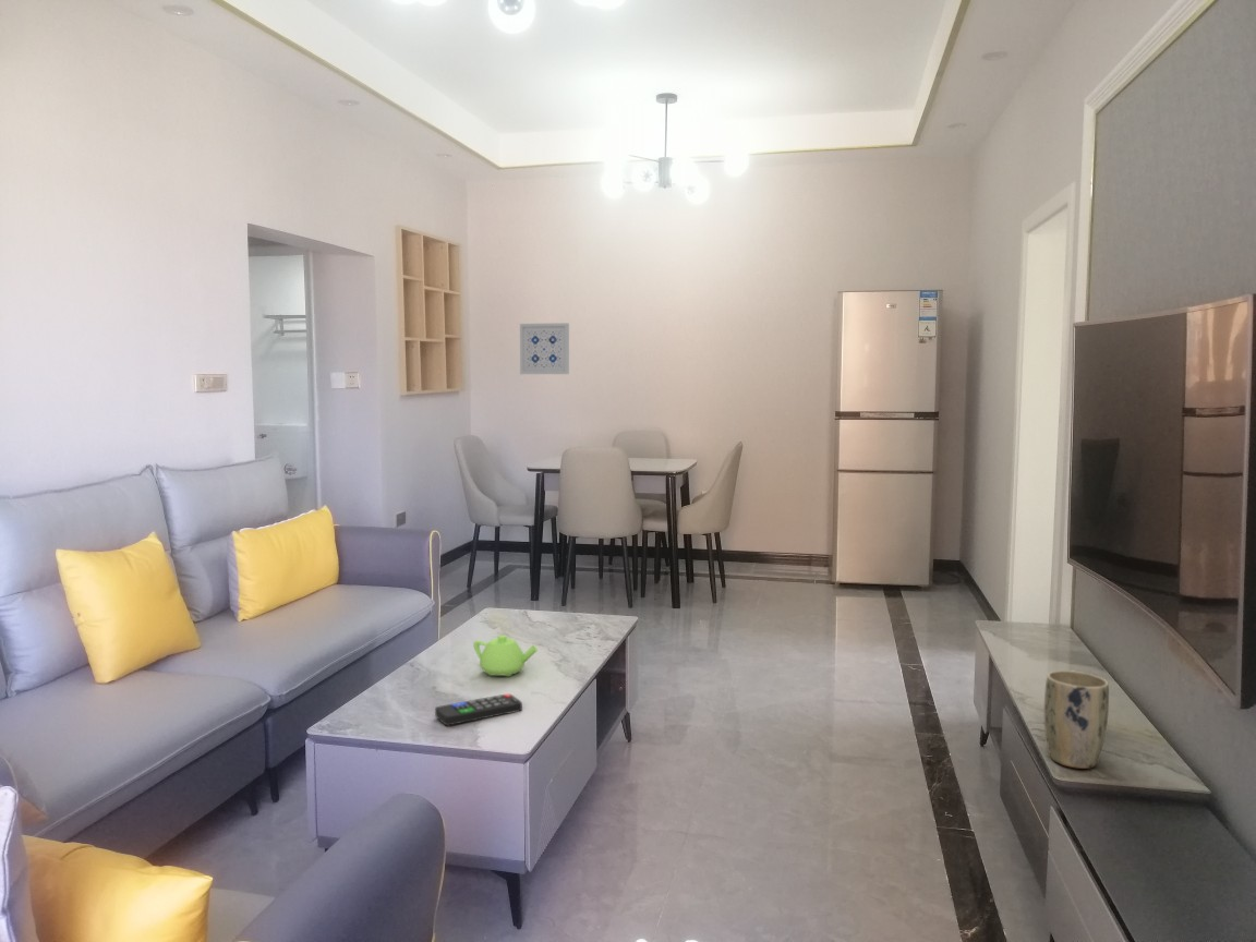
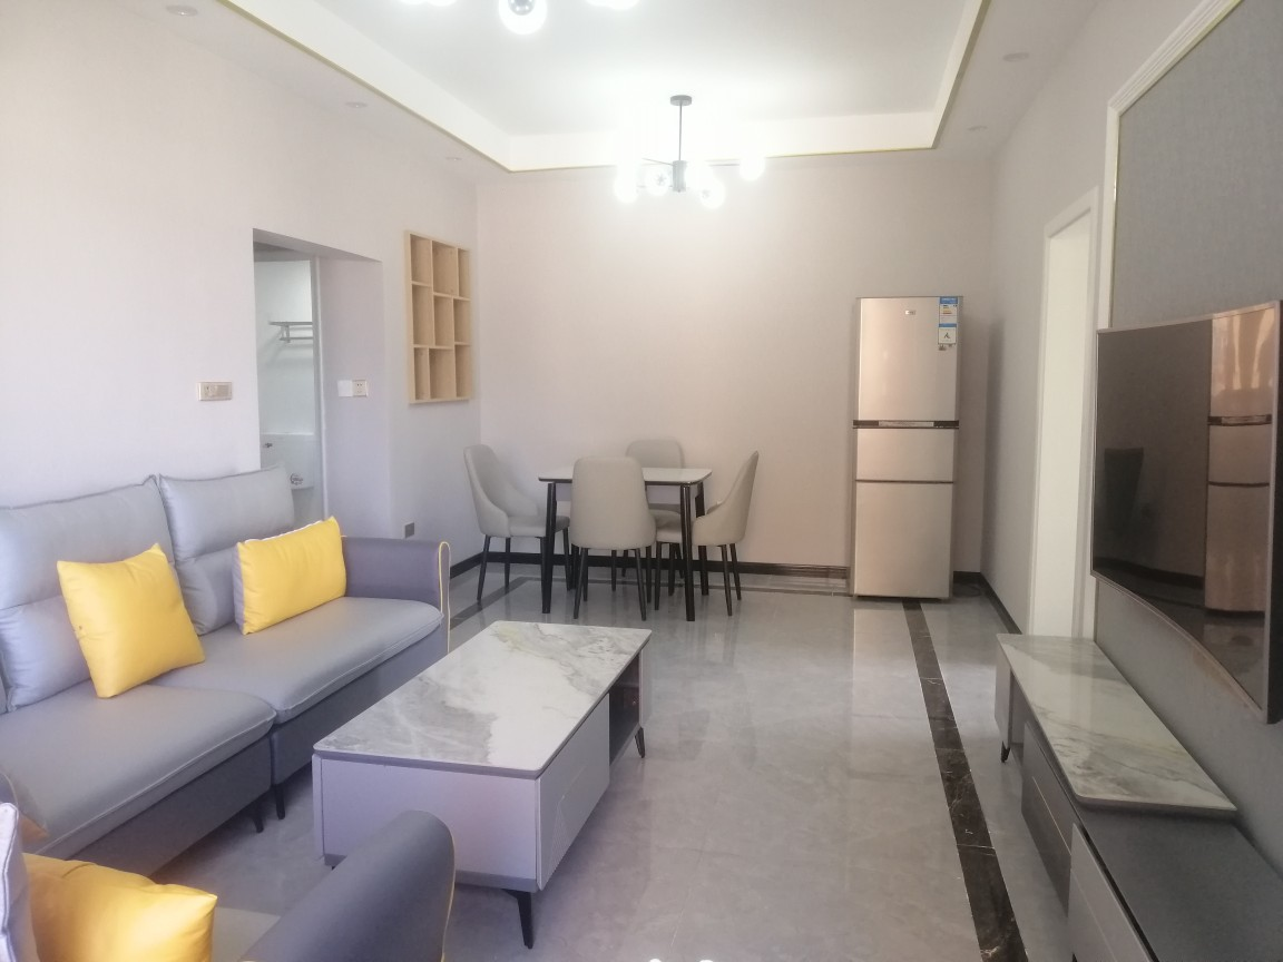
- teapot (505, 654)
- wall art (544, 349)
- remote control (479, 708)
- plant pot (1075, 720)
